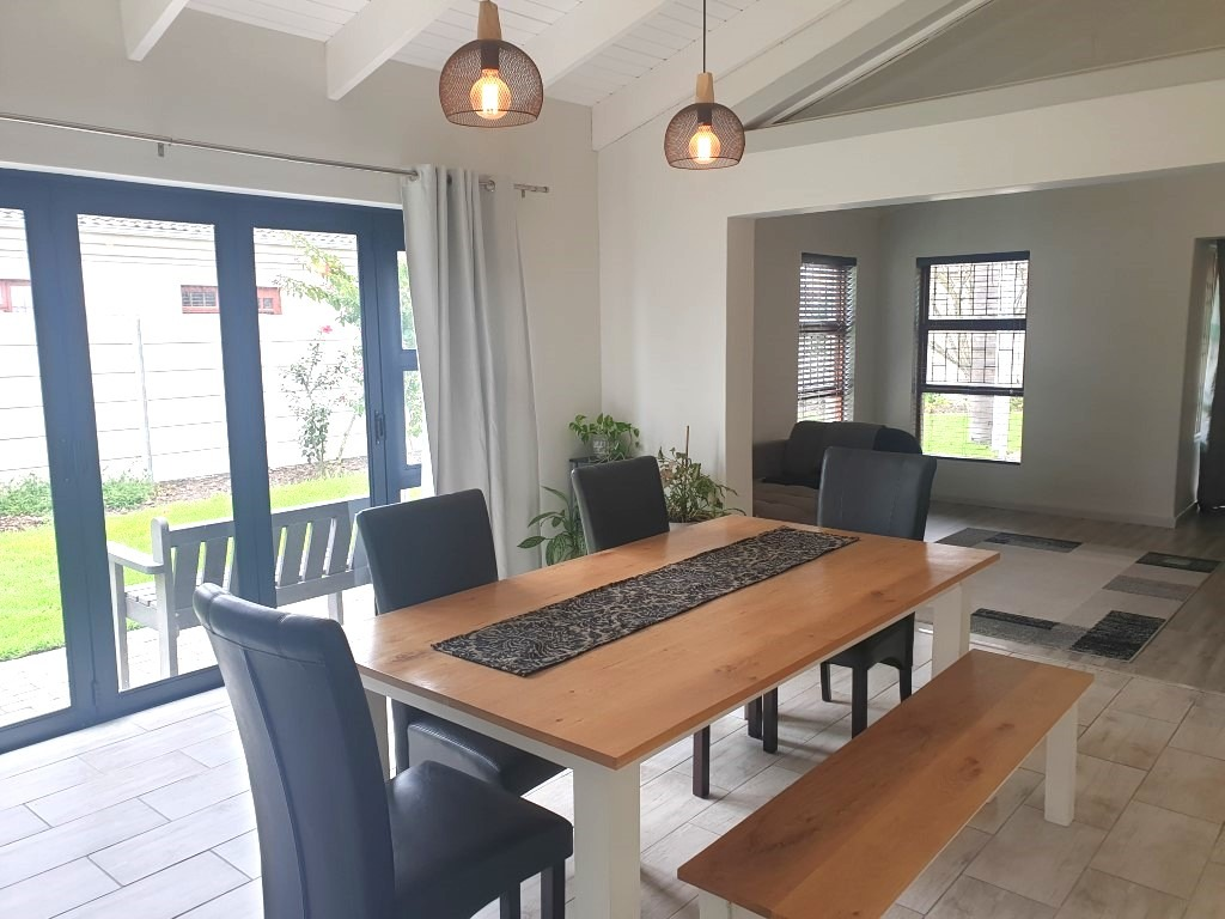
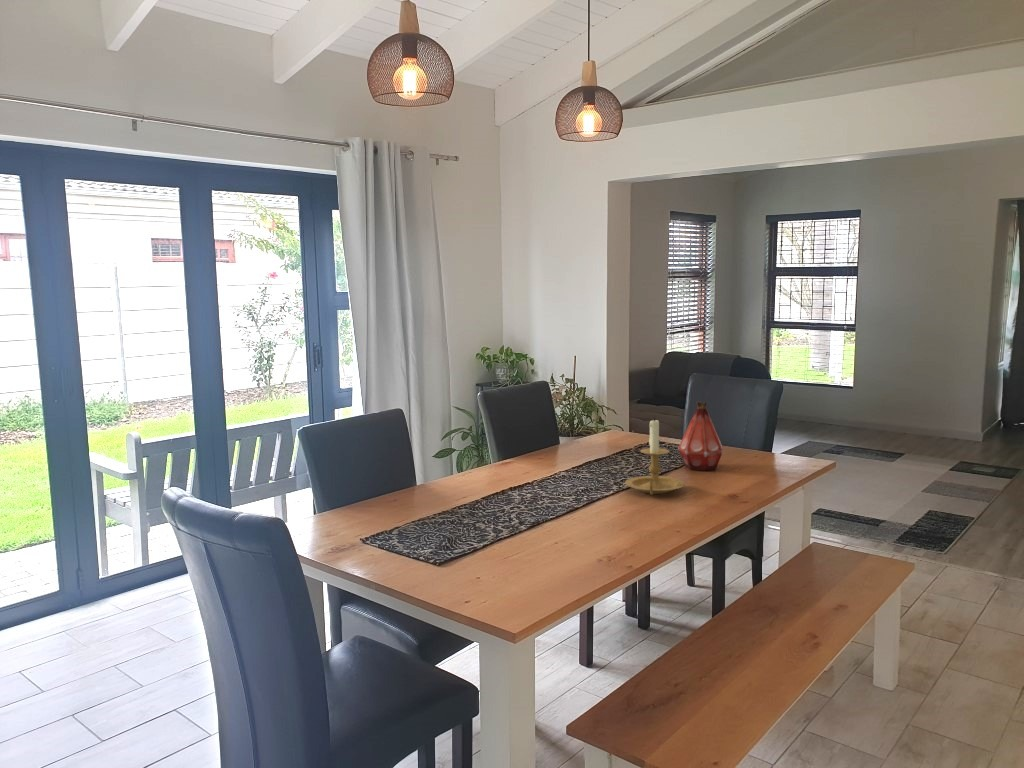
+ bottle (700, 434)
+ candle holder (654, 454)
